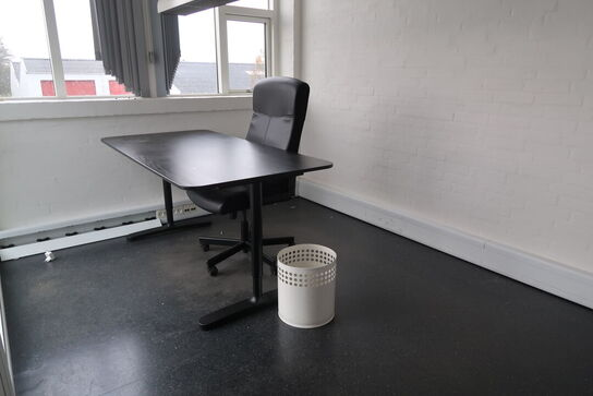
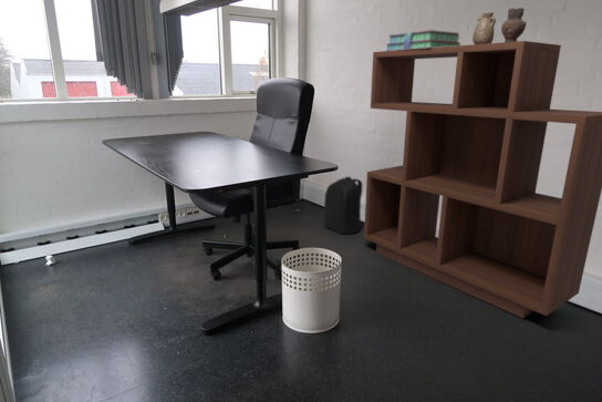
+ backpack (345, 202)
+ stack of books (422, 41)
+ bookcase (466, 168)
+ vase (501, 28)
